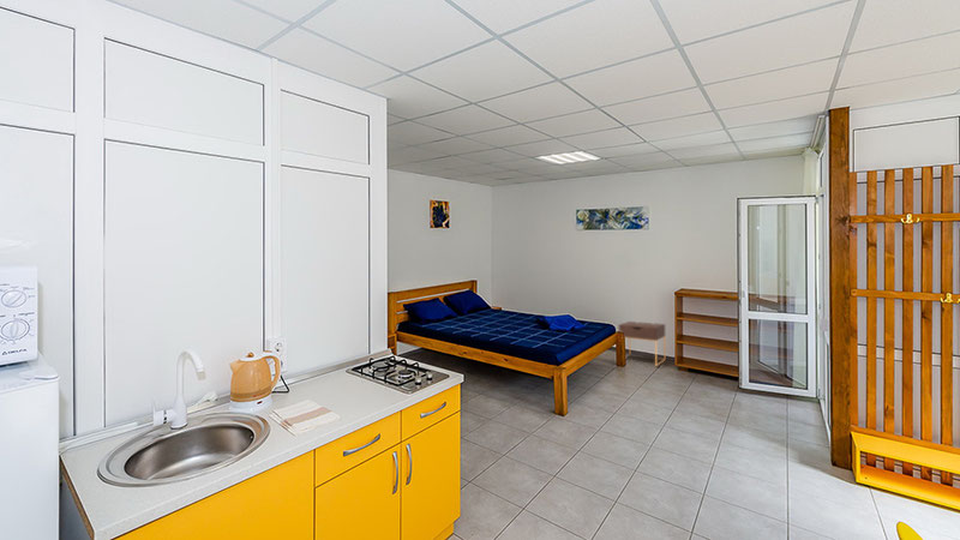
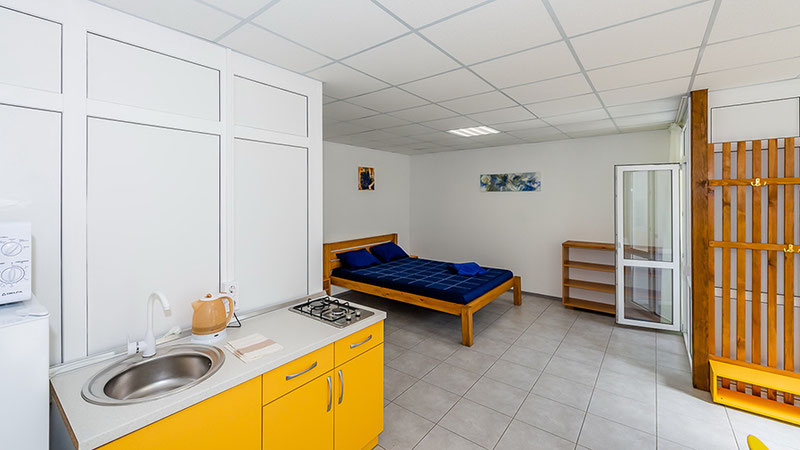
- nightstand (642, 338)
